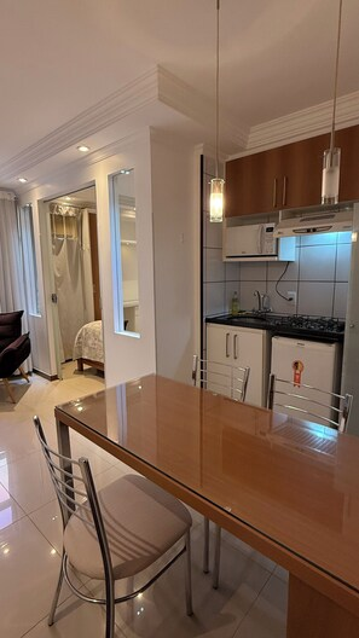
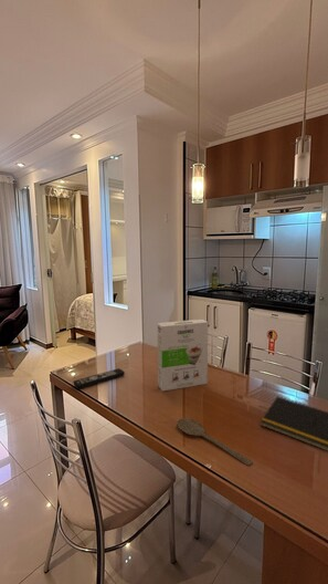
+ wooden spoon (211, 439)
+ notepad (300, 420)
+ remote control (99, 378)
+ cereal box (182, 354)
